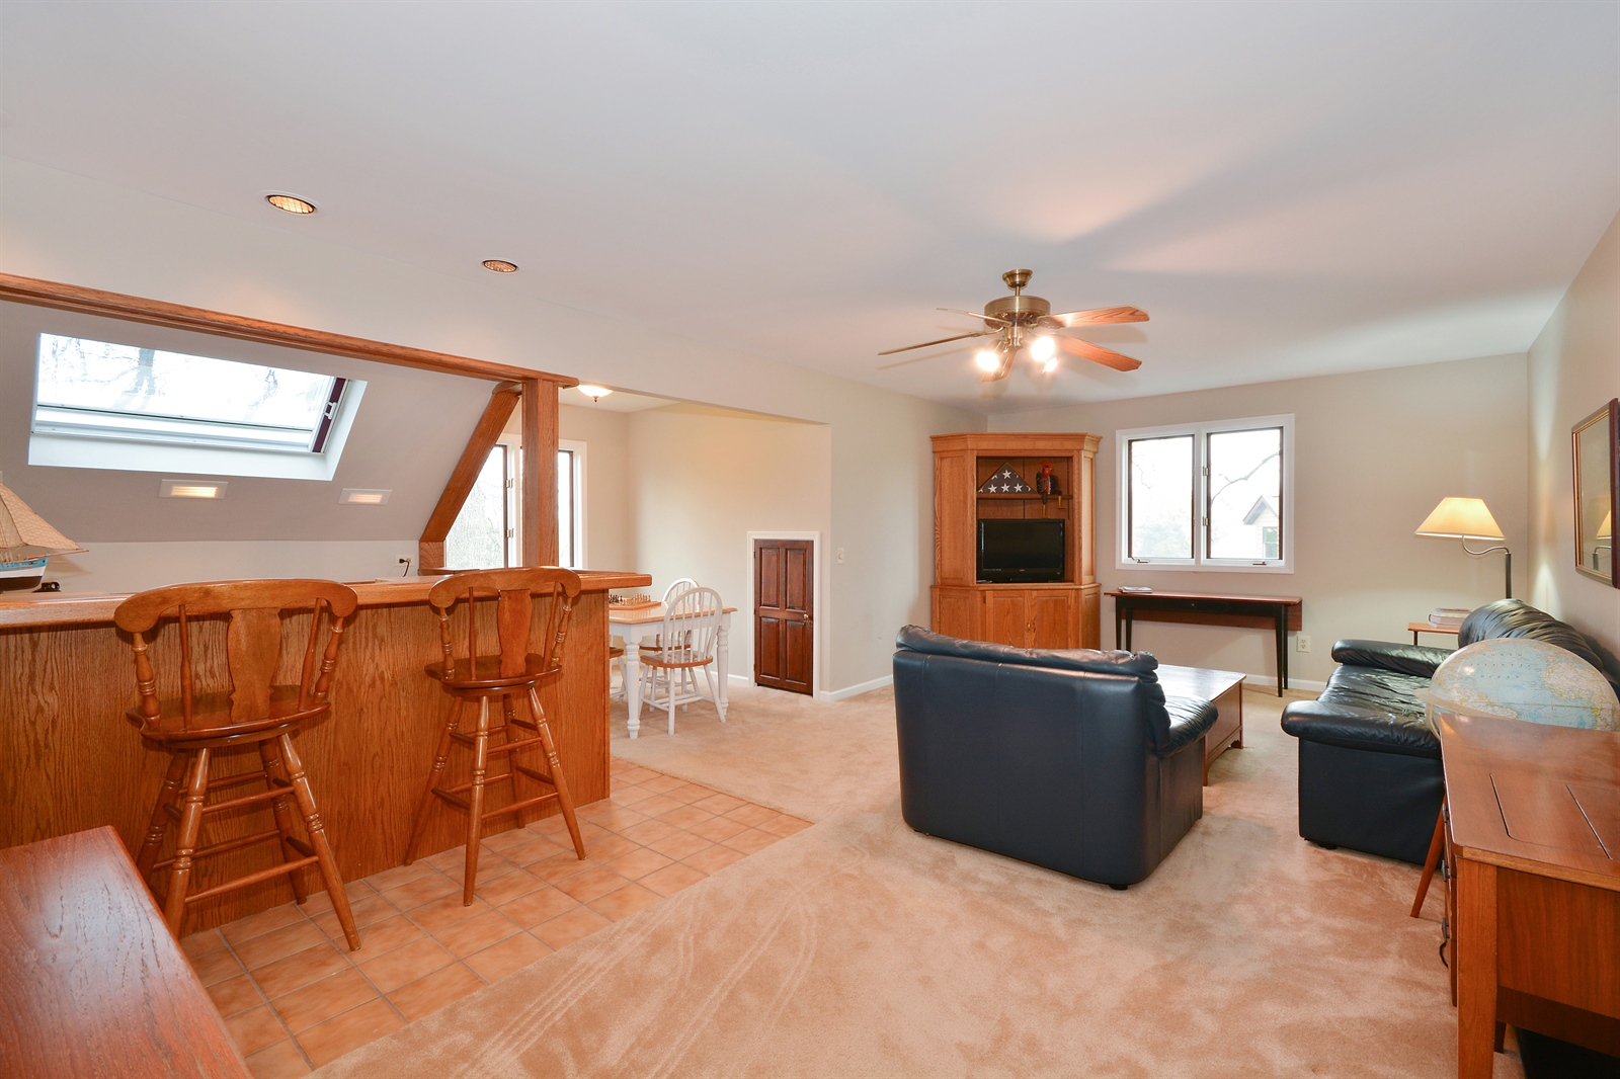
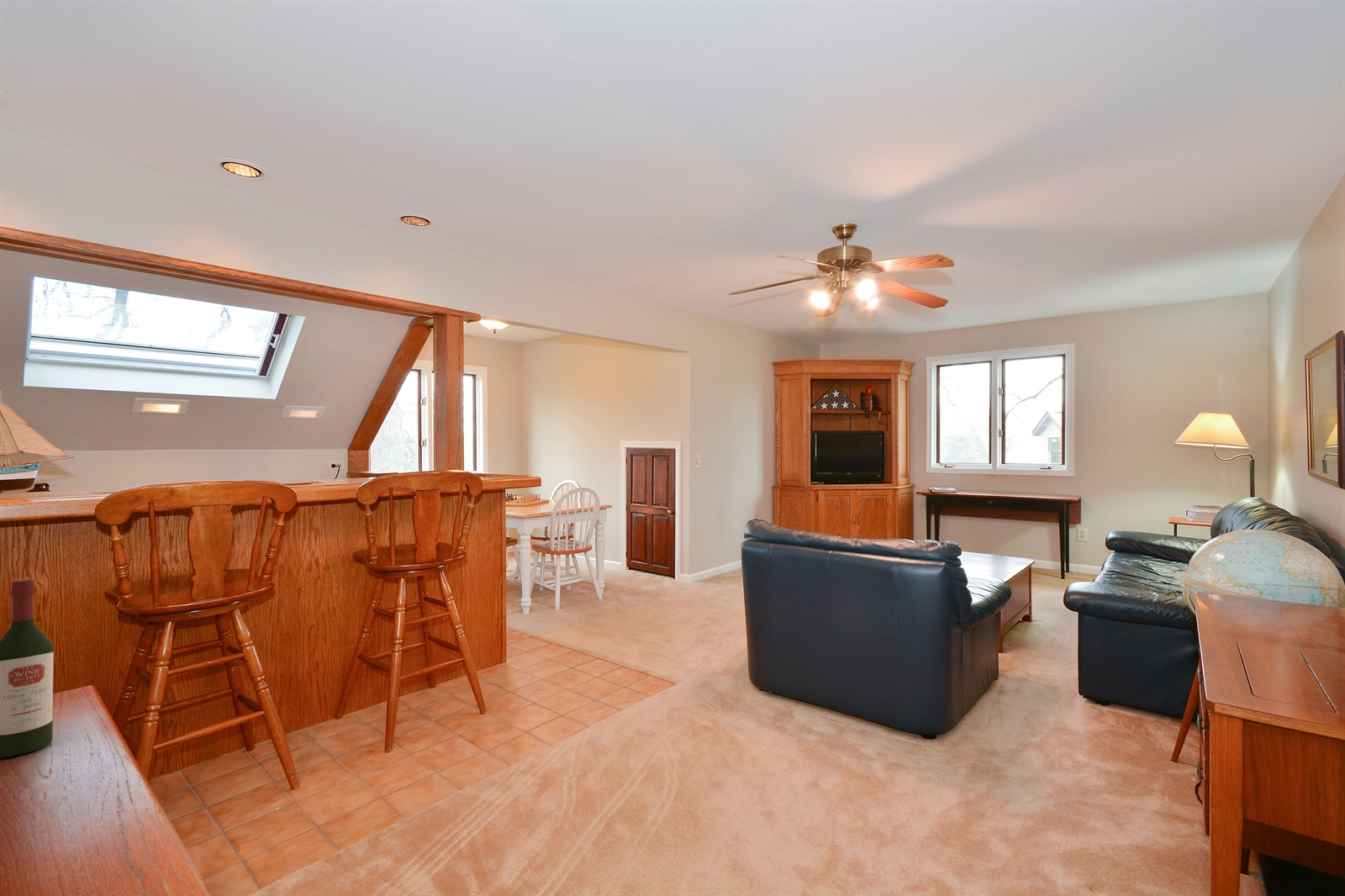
+ wine bottle (22, 663)
